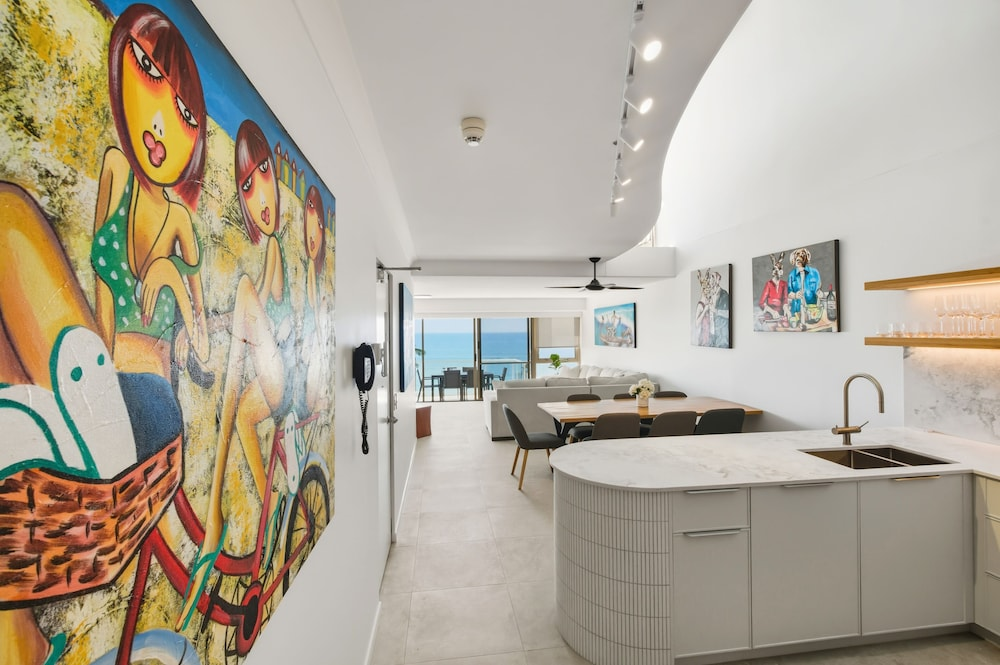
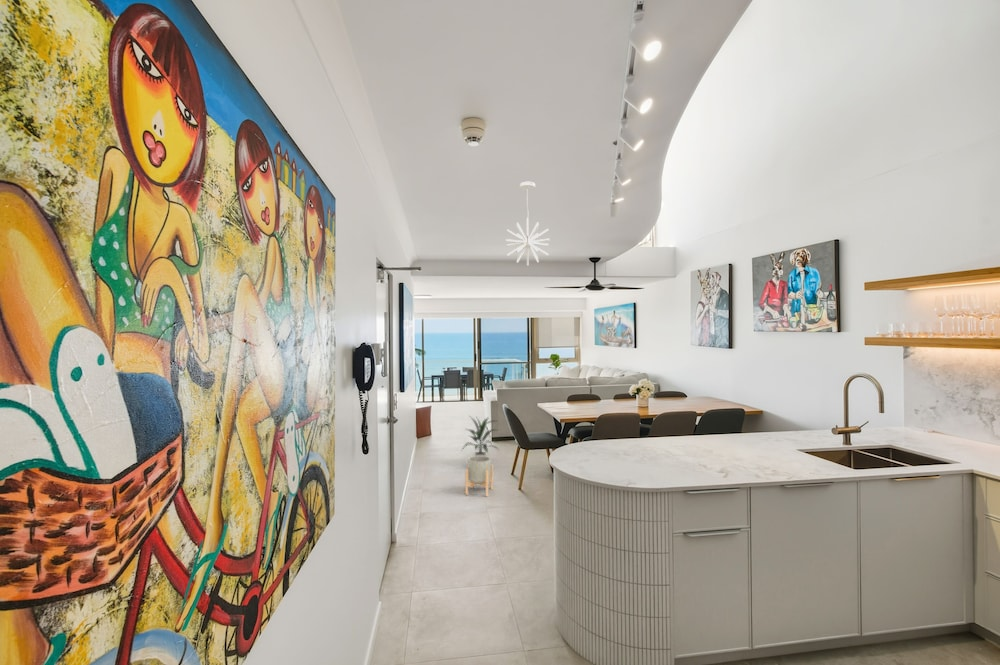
+ pendant light (527, 224)
+ indoor plant (482, 440)
+ planter (479, 475)
